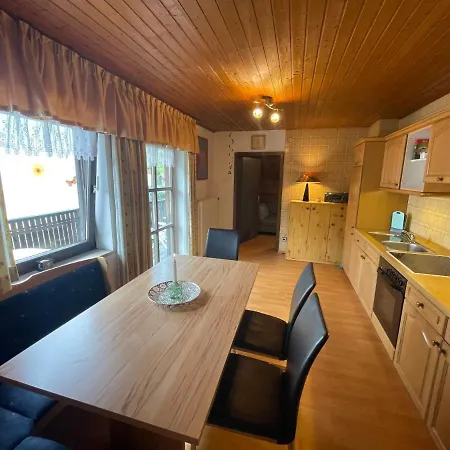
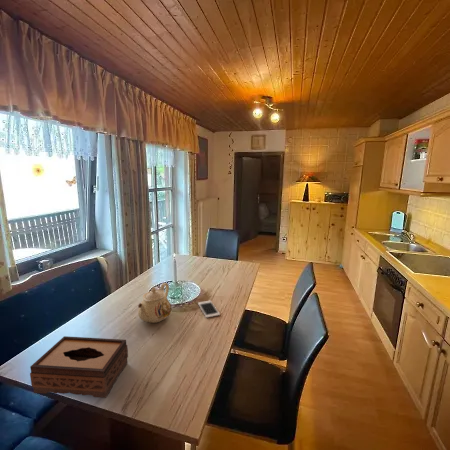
+ teapot (154, 302)
+ cell phone (208, 308)
+ tissue box (83, 364)
